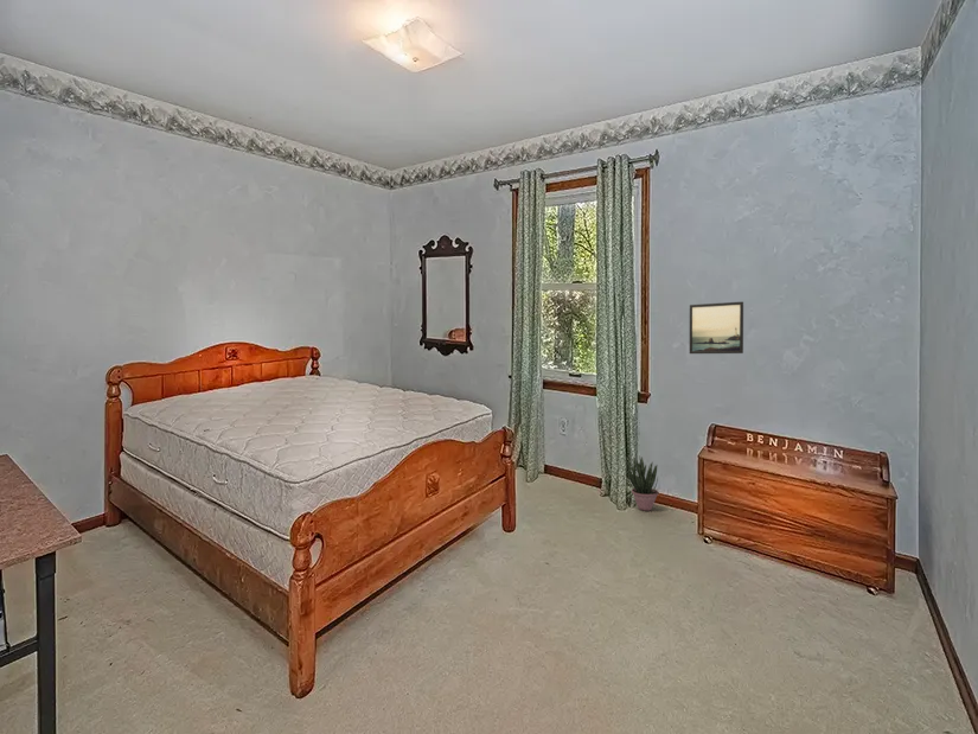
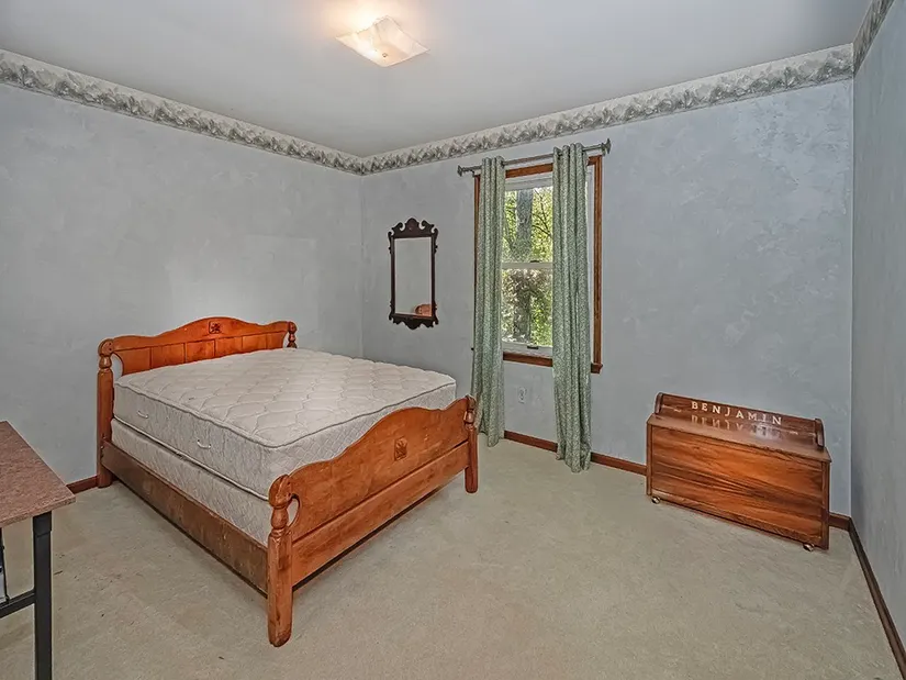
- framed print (715, 328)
- potted plant (643, 483)
